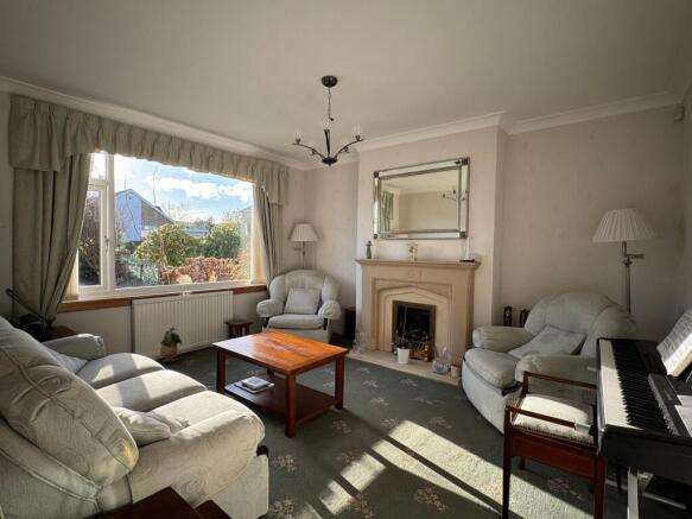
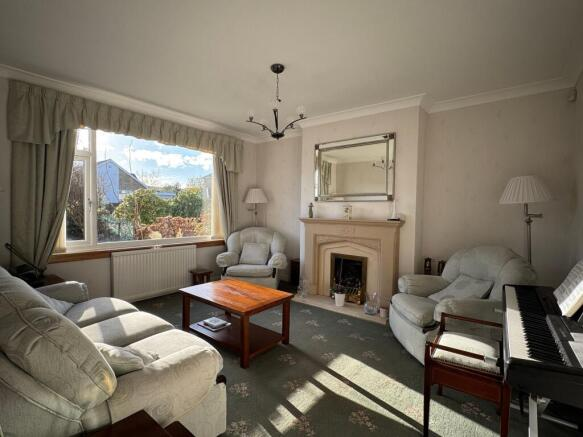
- potted plant (171, 343)
